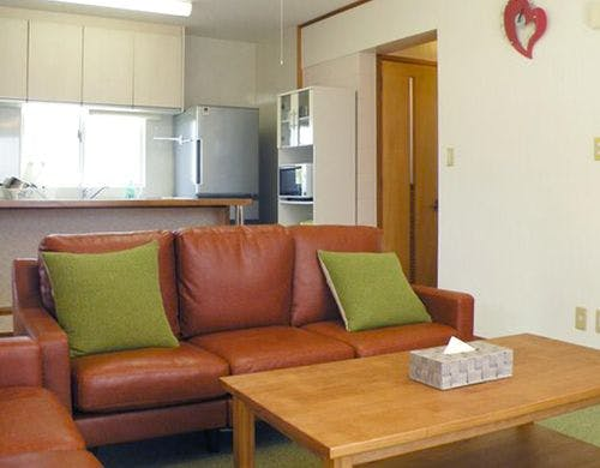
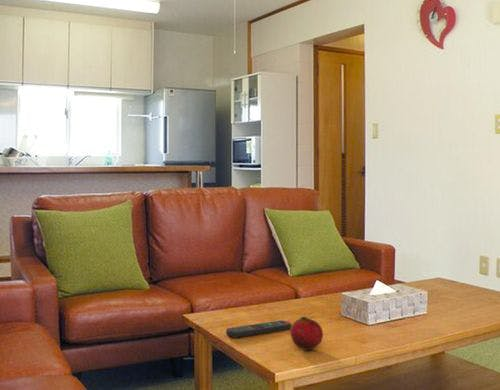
+ remote control (259, 328)
+ fruit (306, 332)
